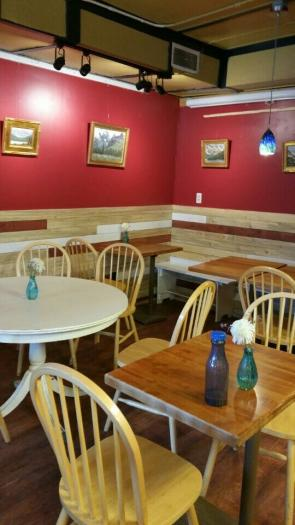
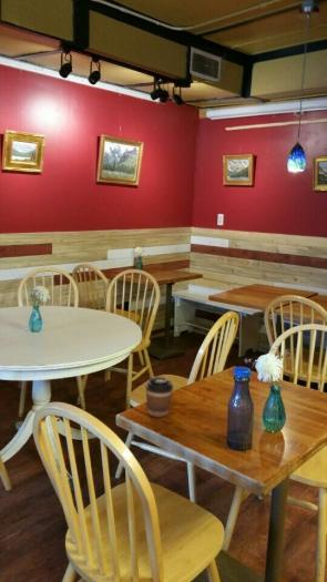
+ coffee cup (159, 395)
